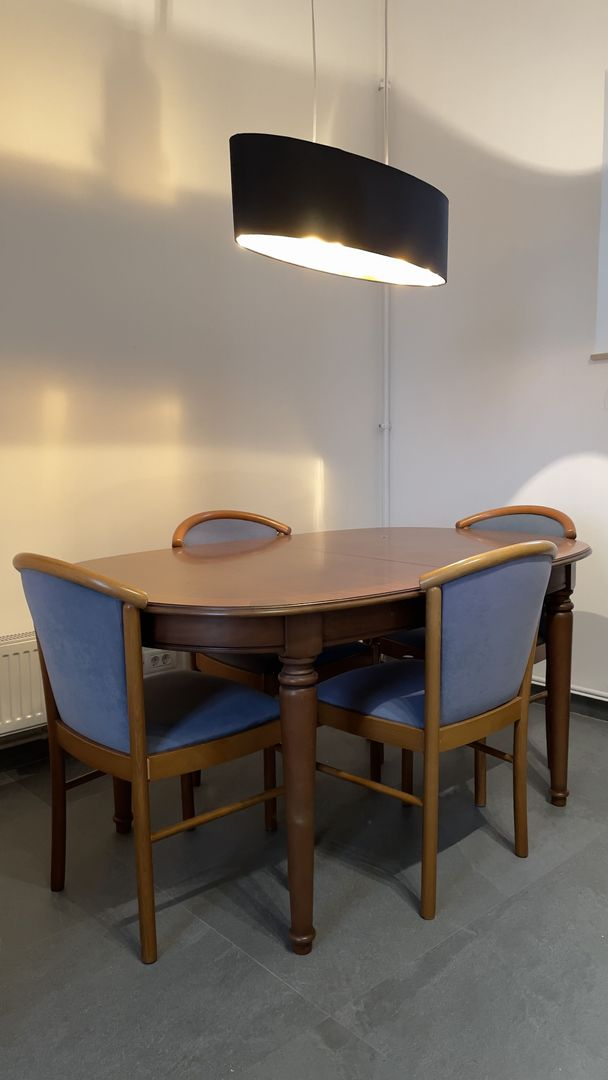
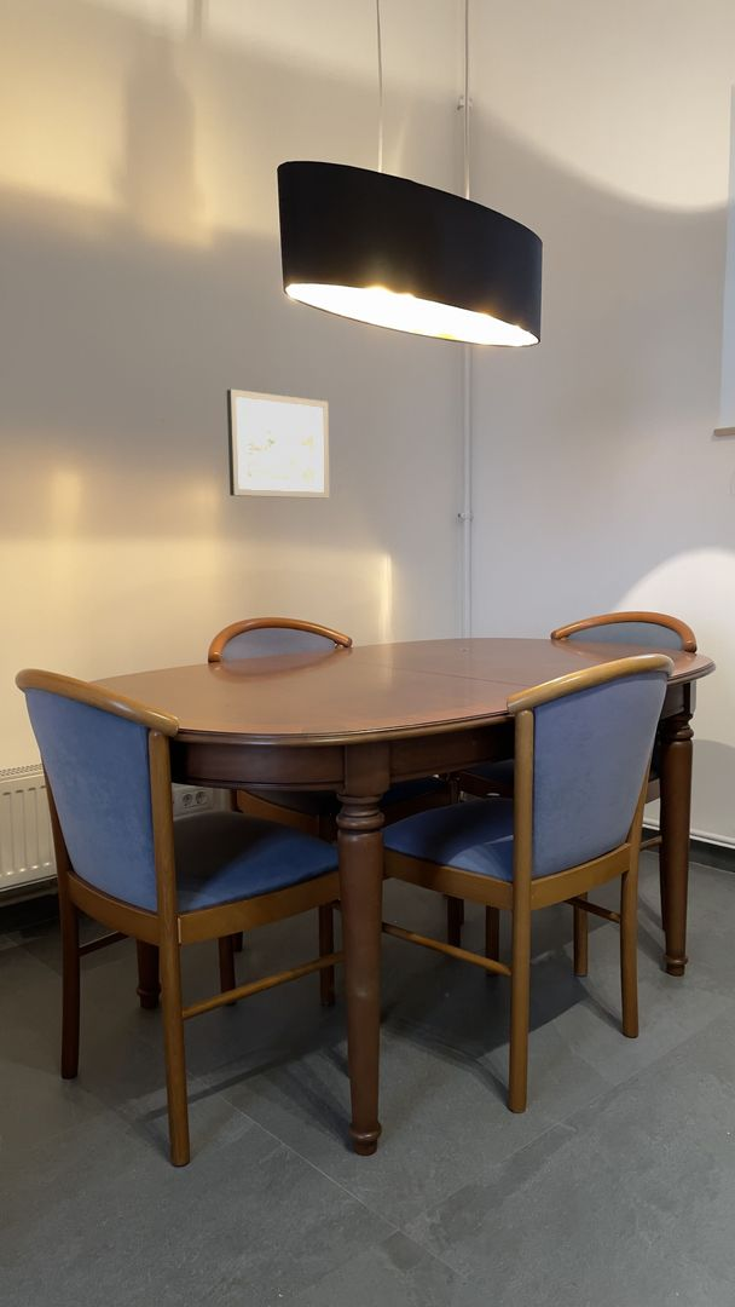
+ picture frame (280, 447)
